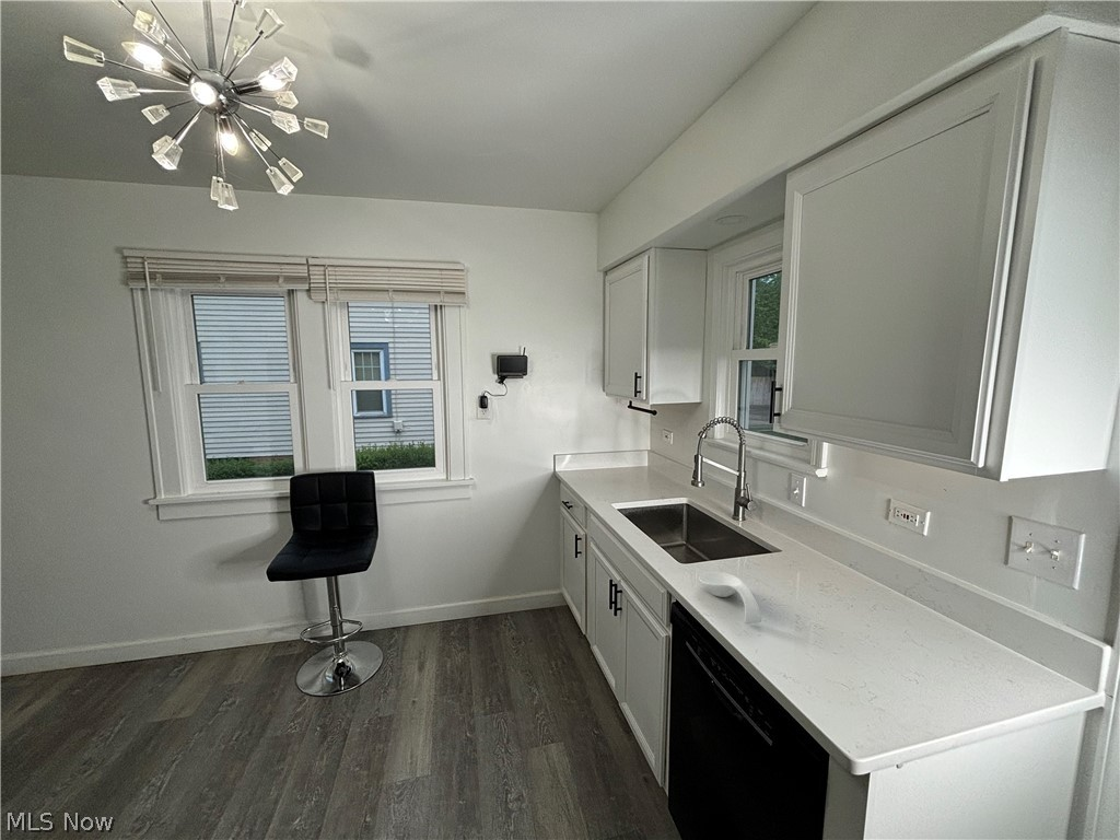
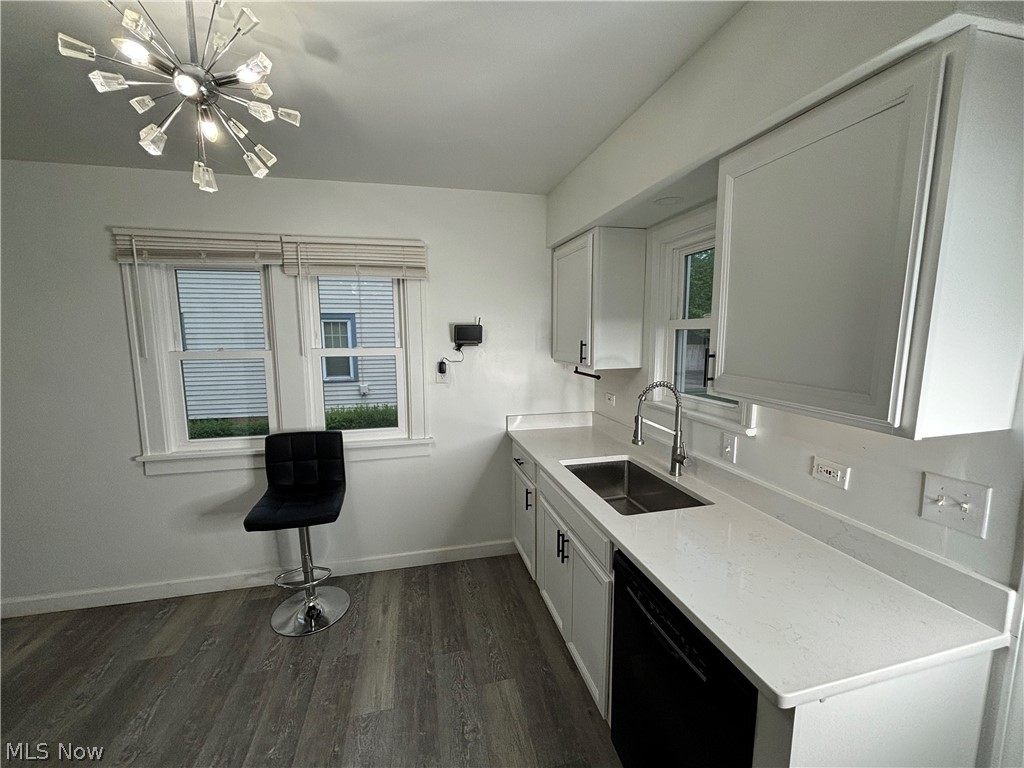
- spoon rest (730, 590)
